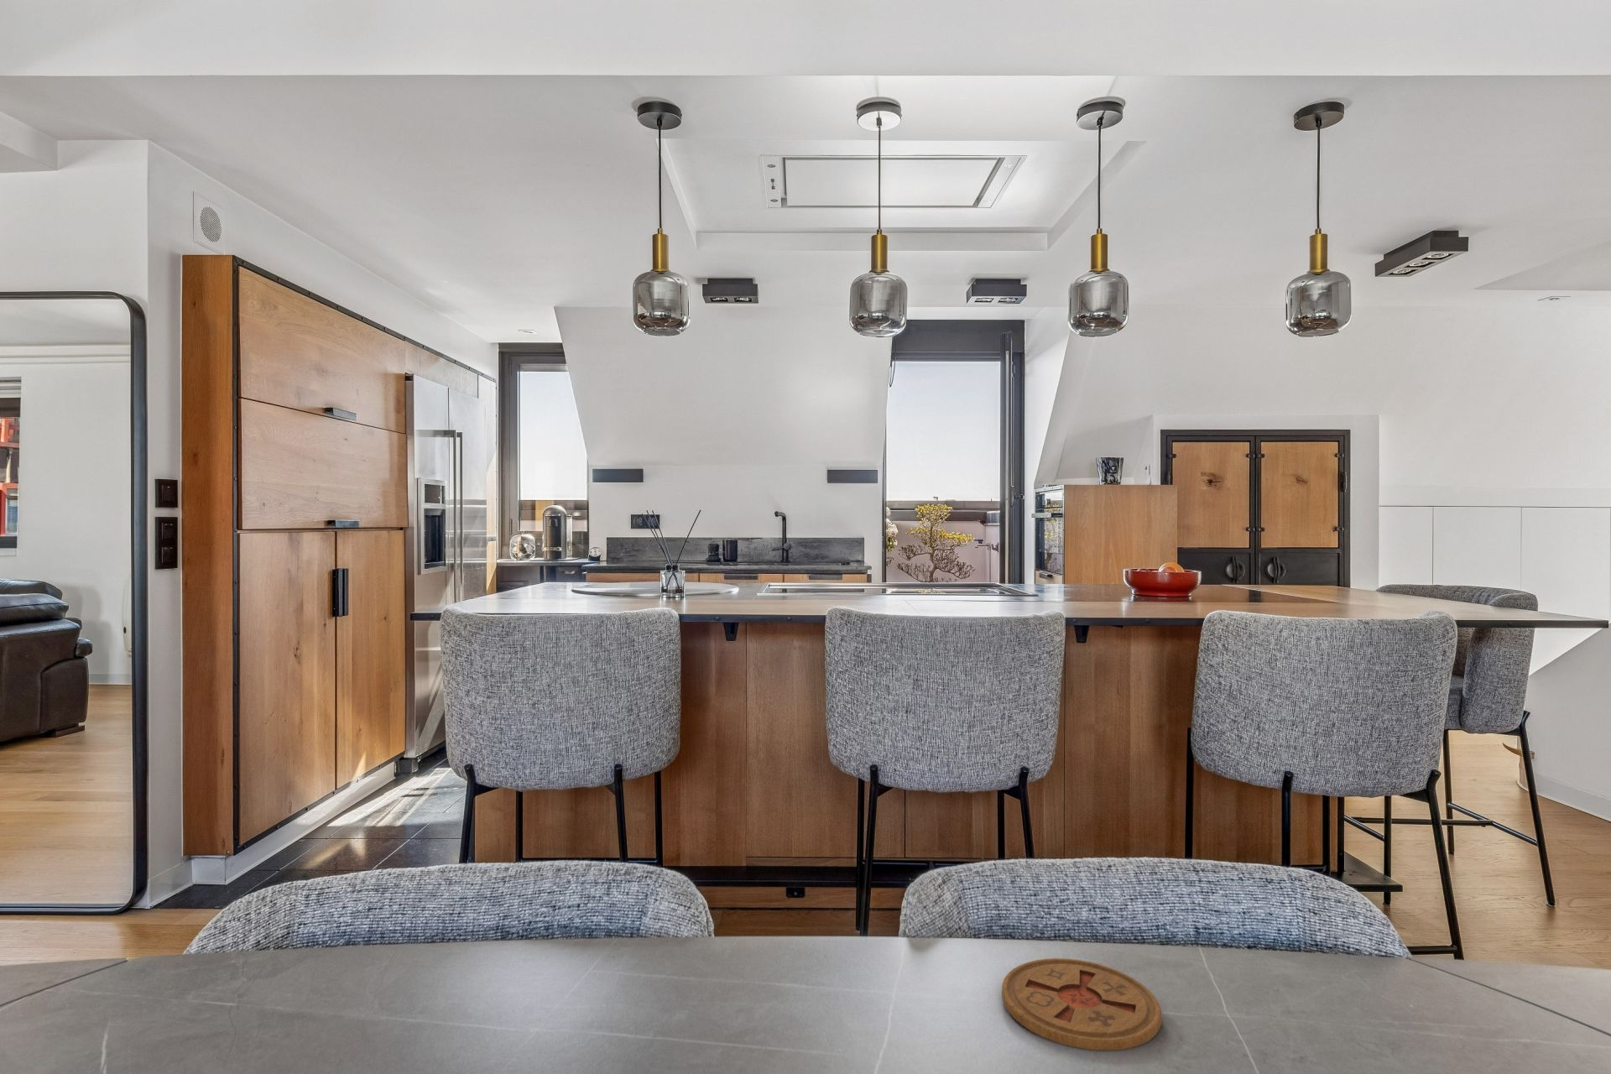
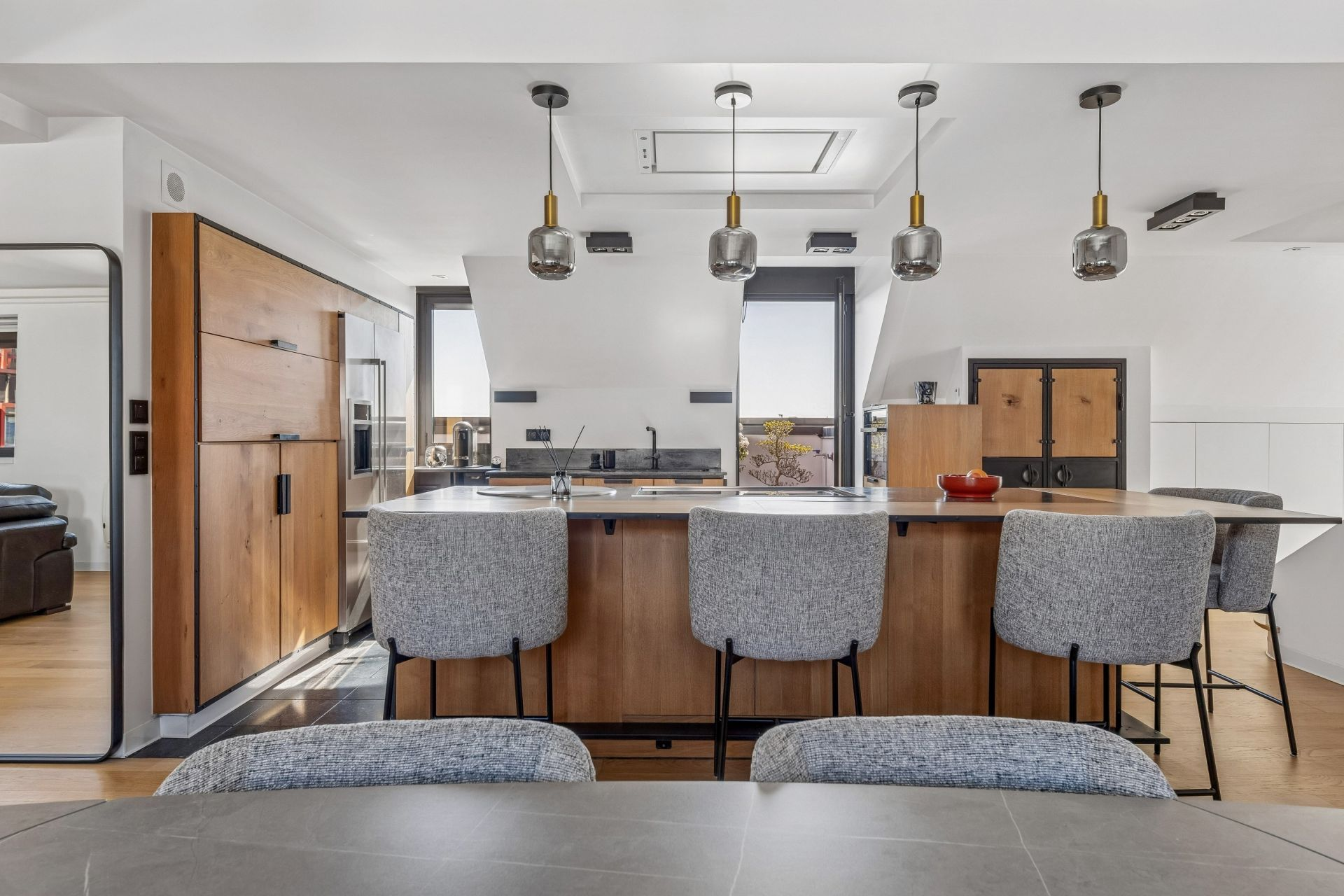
- coaster (1079, 1000)
